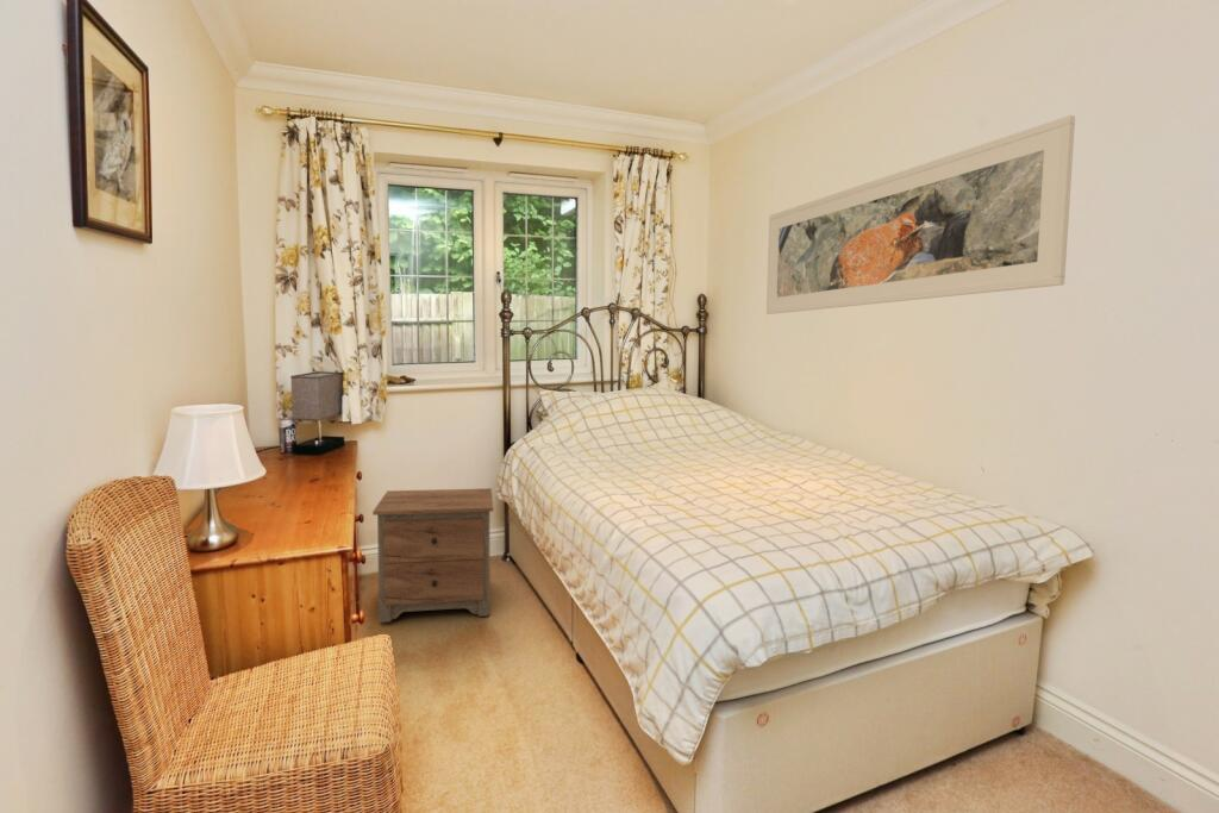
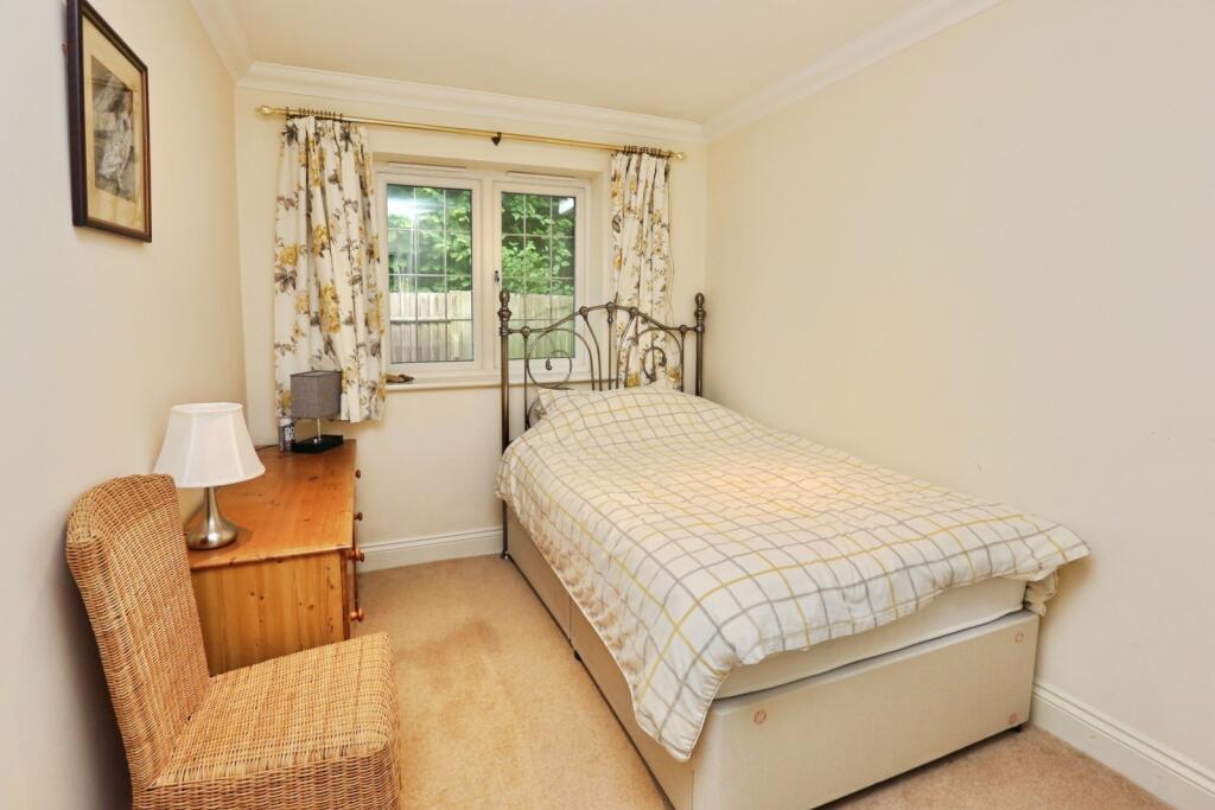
- nightstand (437, 551)
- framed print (879, 240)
